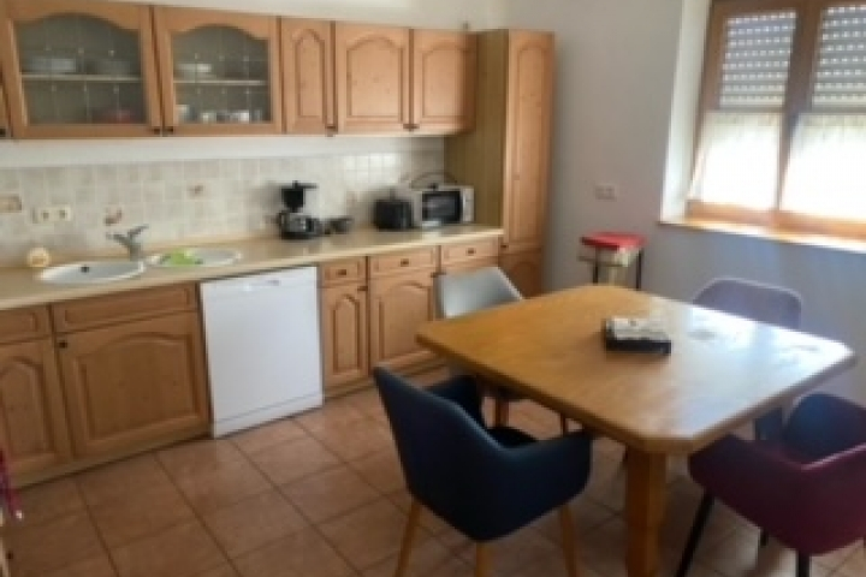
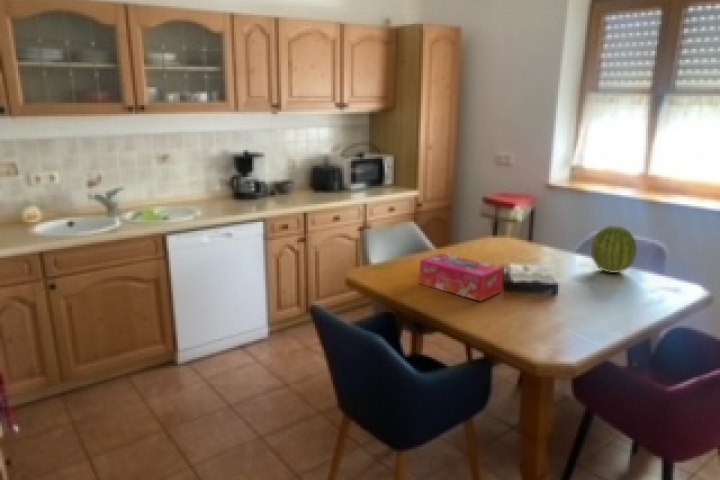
+ tissue box (460, 275)
+ fruit (613, 249)
